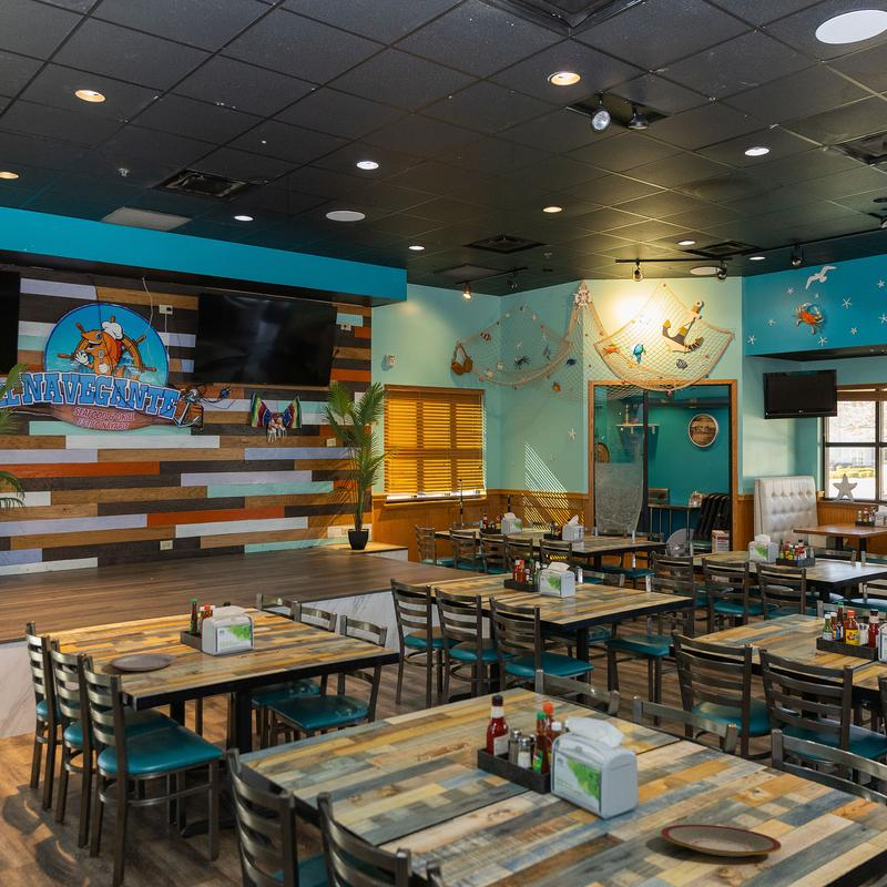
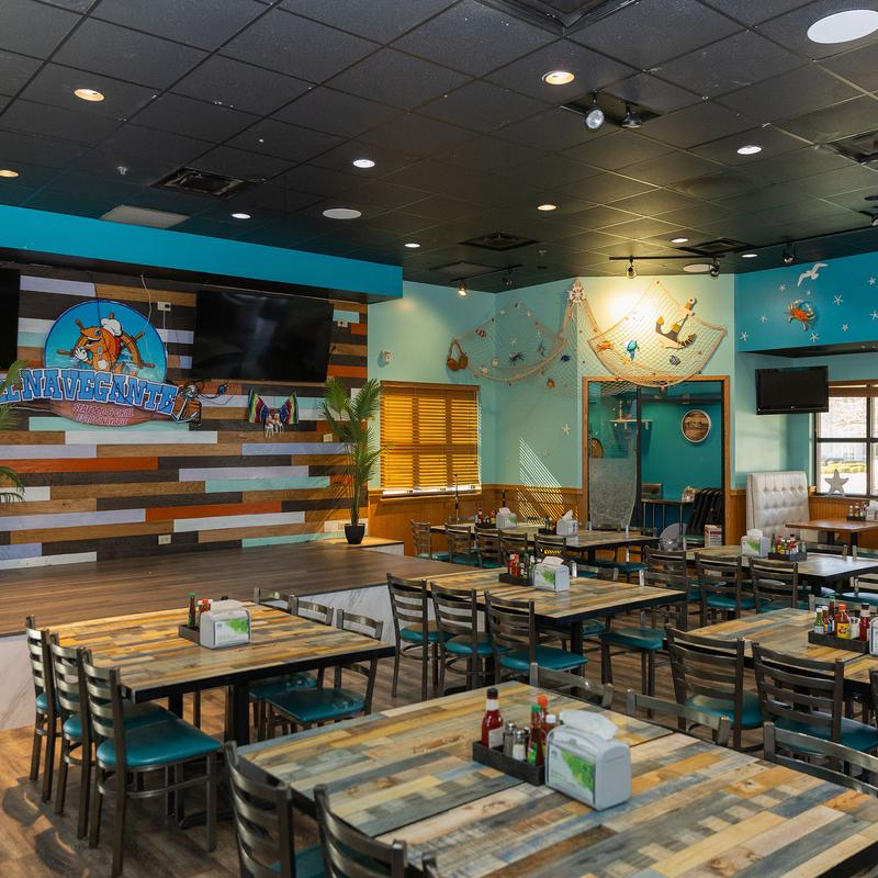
- plate (143, 662)
- plate (720, 843)
